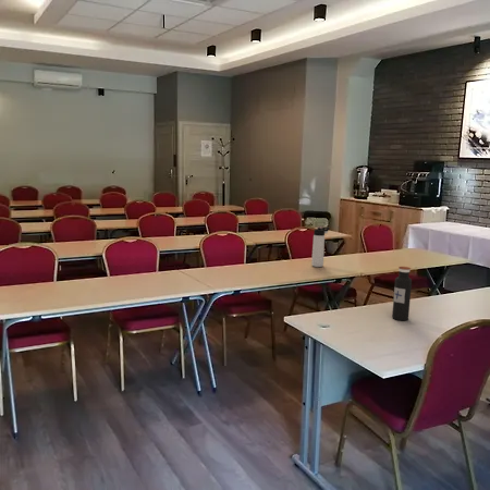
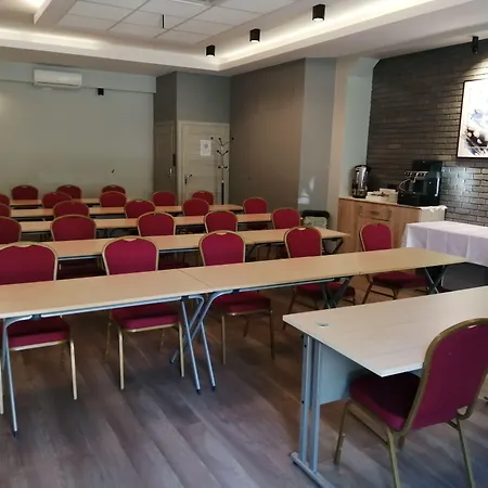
- thermos bottle (320, 246)
- water bottle (402, 293)
